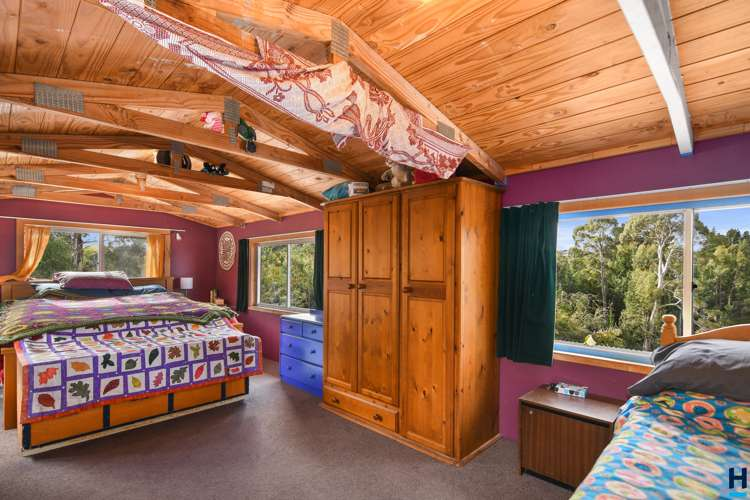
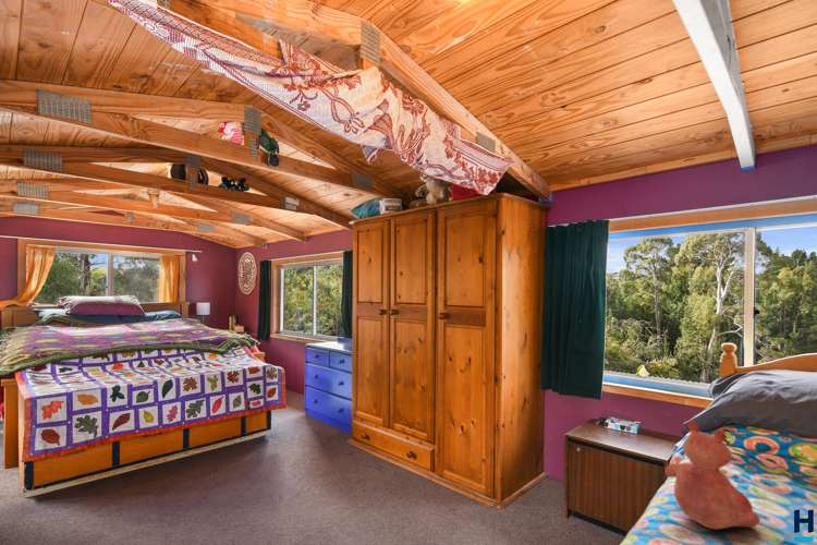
+ teddy bear (714, 472)
